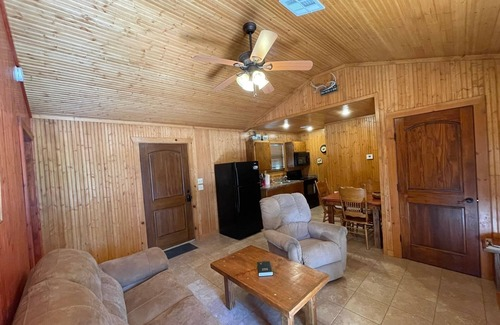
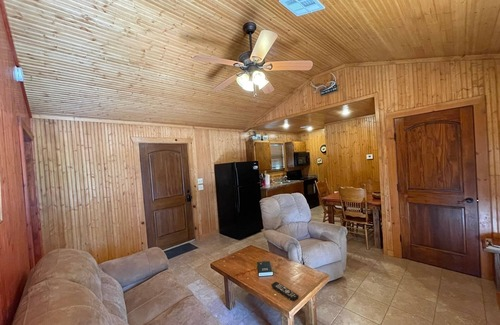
+ remote control (284, 290)
